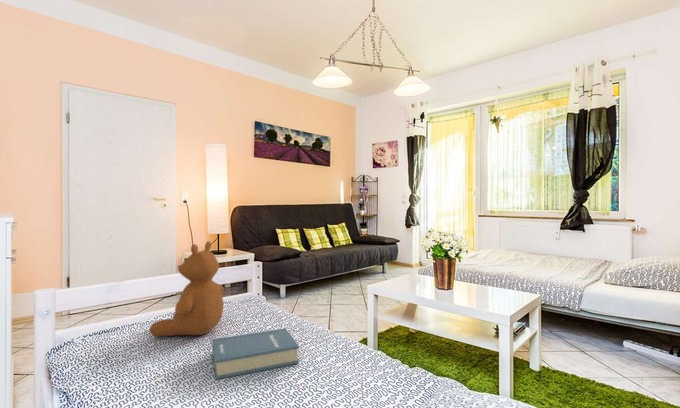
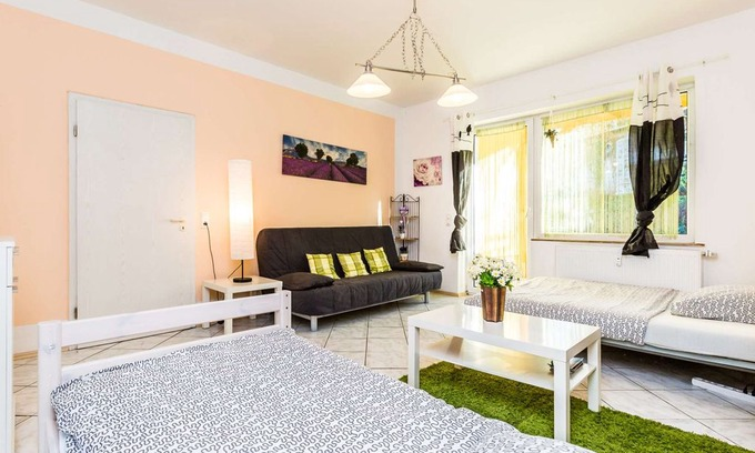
- hardback book (254, 350)
- teddy bear (189, 287)
